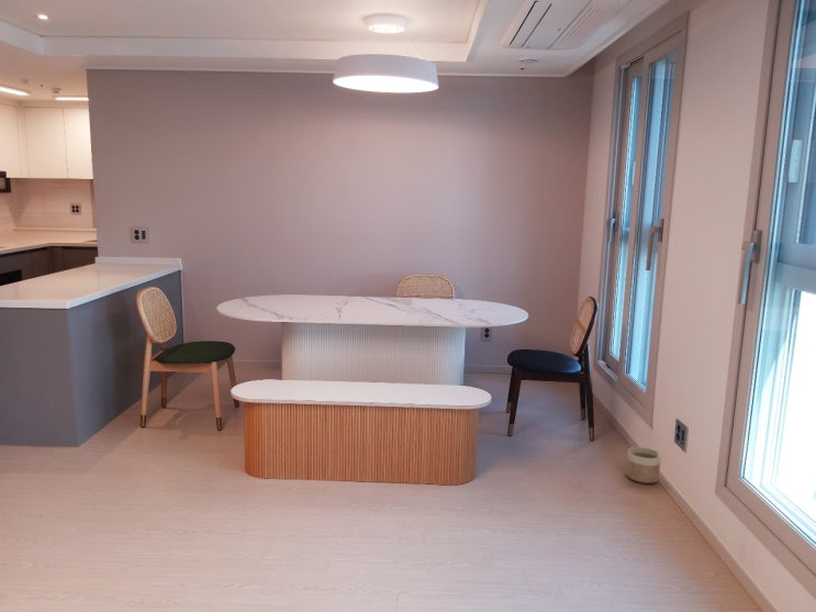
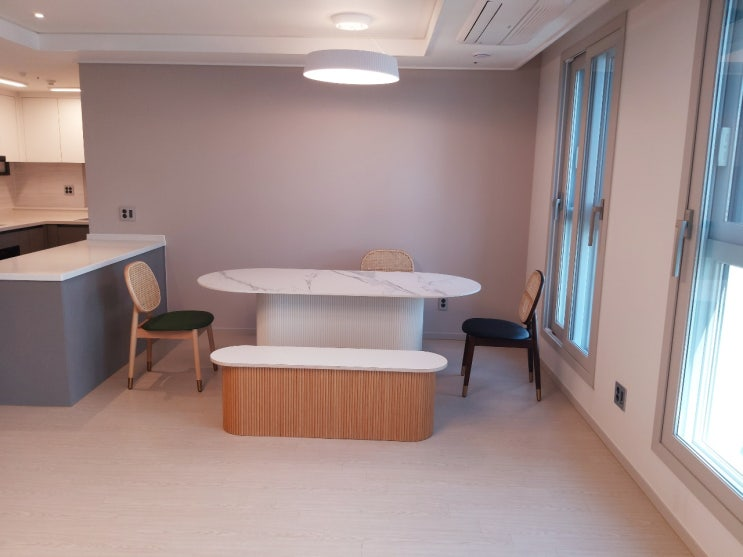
- planter (642, 465)
